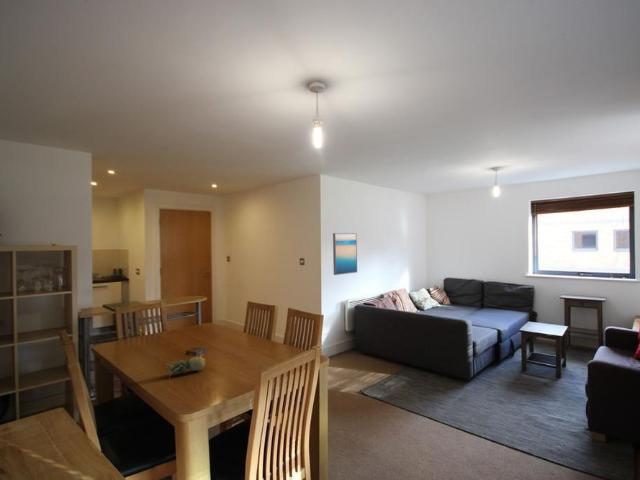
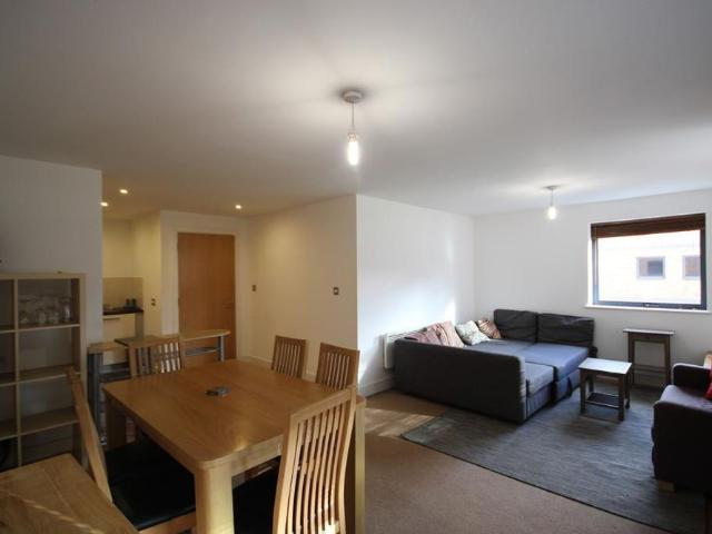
- wall art (345, 253)
- fruit (185, 365)
